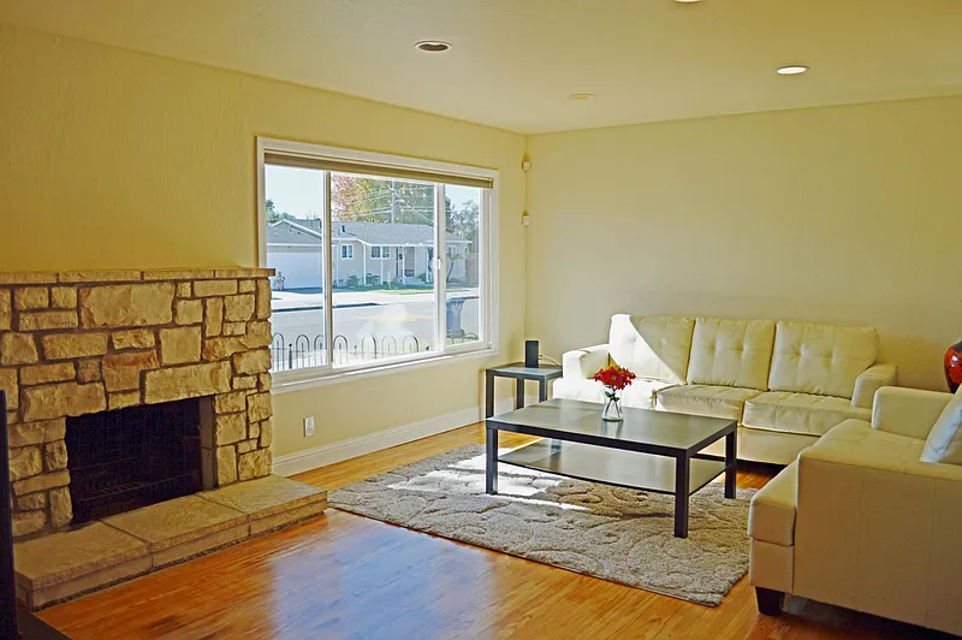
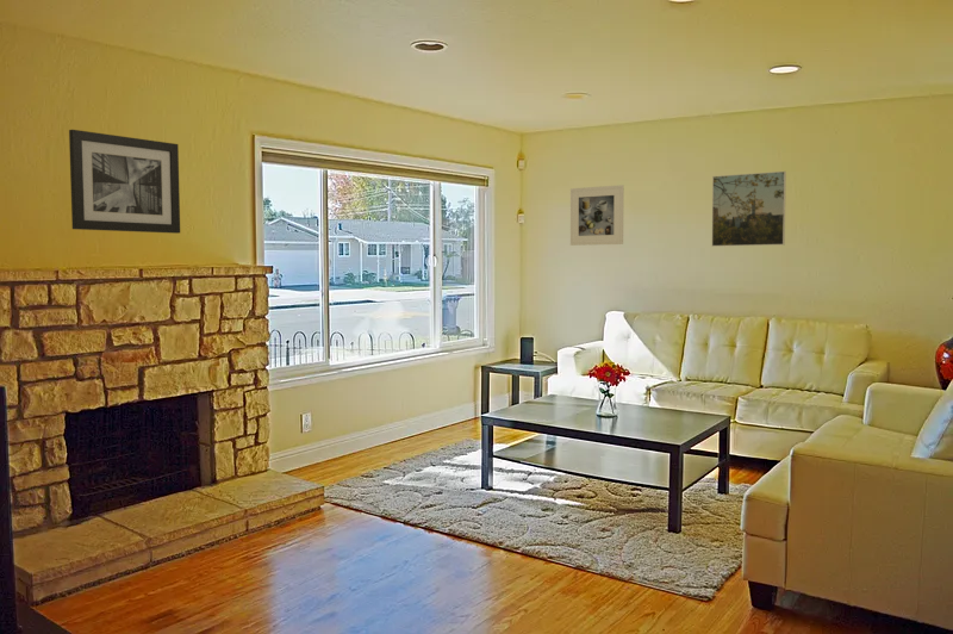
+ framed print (747, 210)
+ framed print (596, 216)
+ wall art (127, 184)
